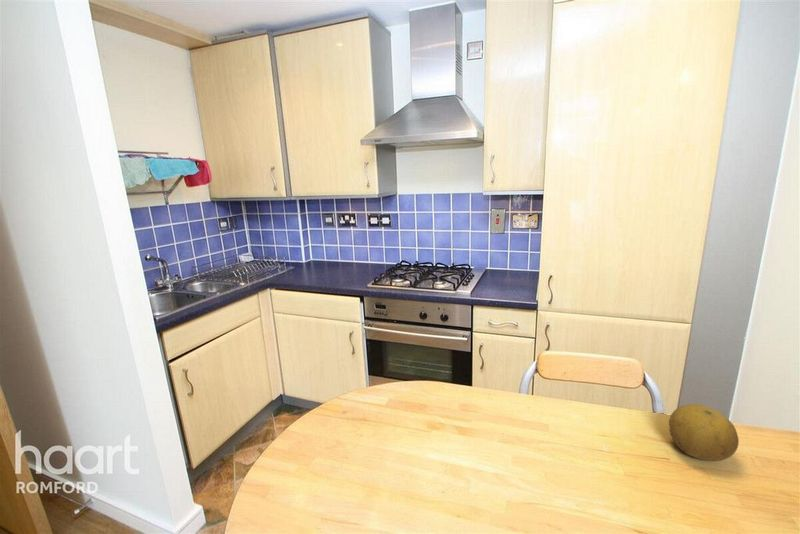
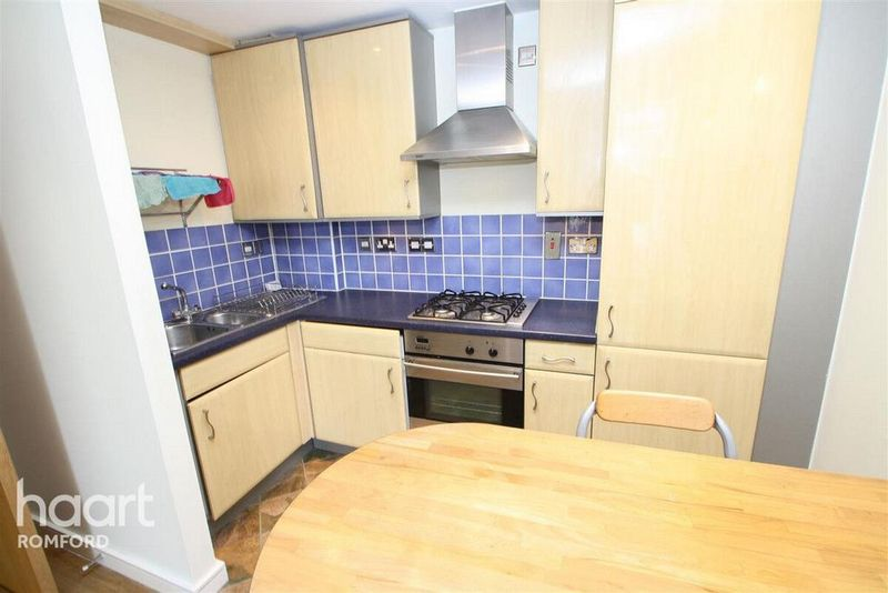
- fruit (701, 431)
